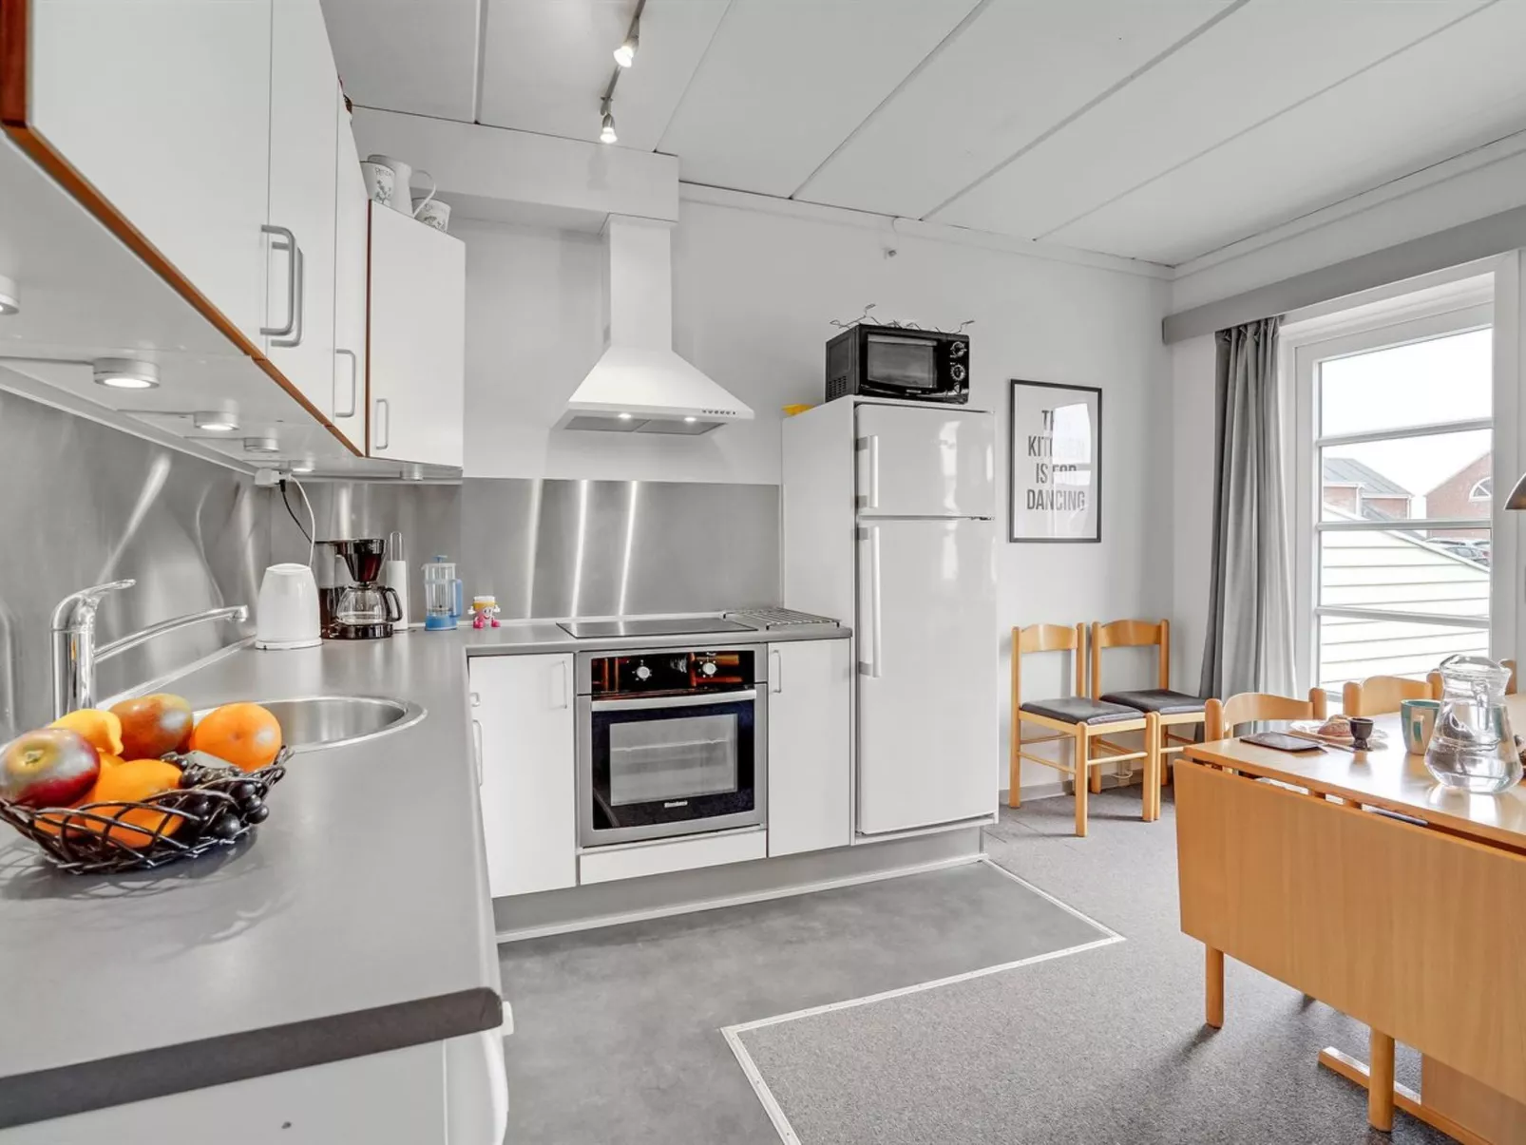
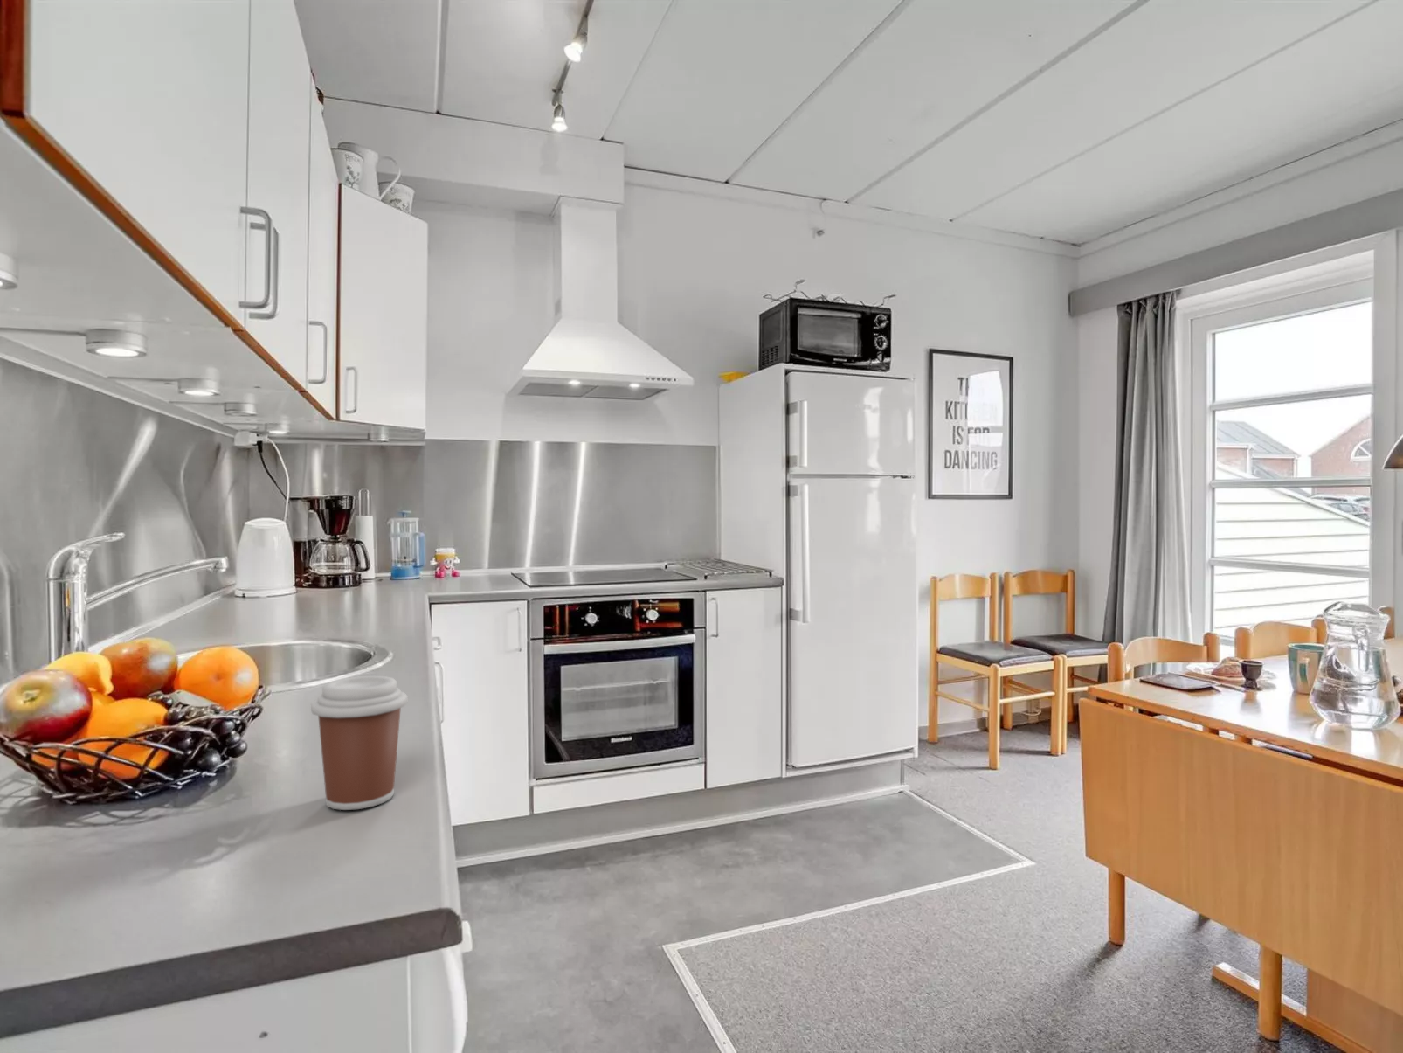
+ coffee cup (360, 740)
